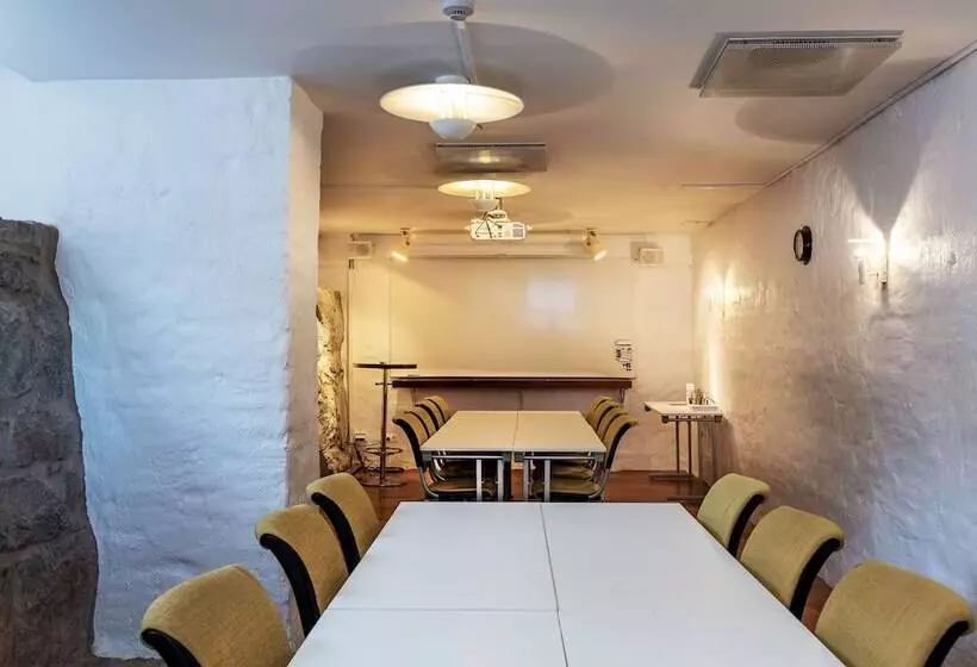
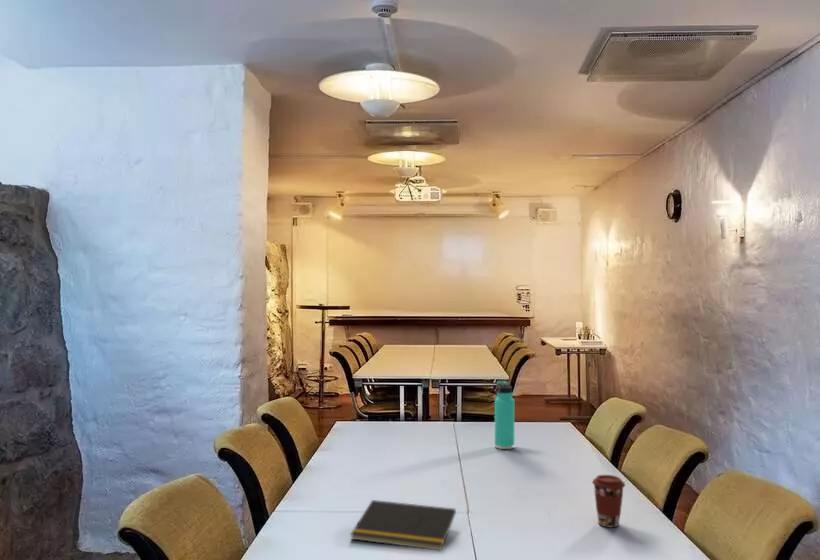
+ notepad (404, 523)
+ thermos bottle (504, 414)
+ coffee cup (608, 500)
